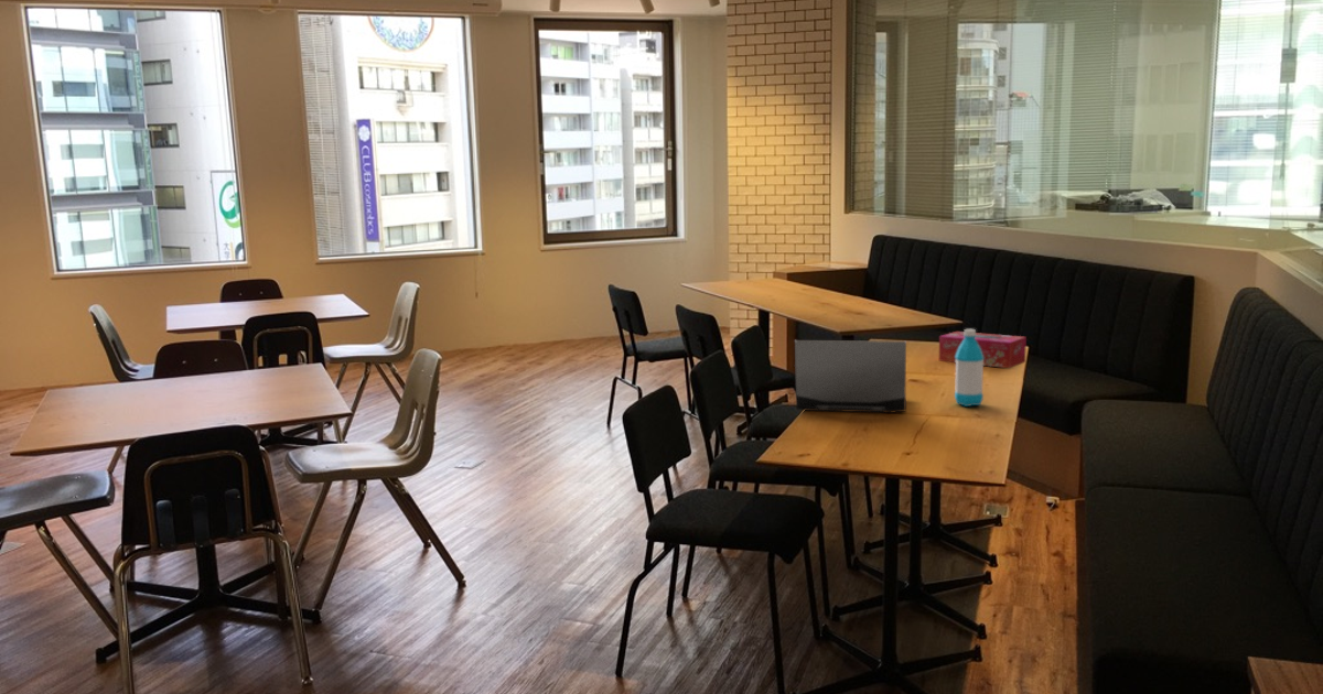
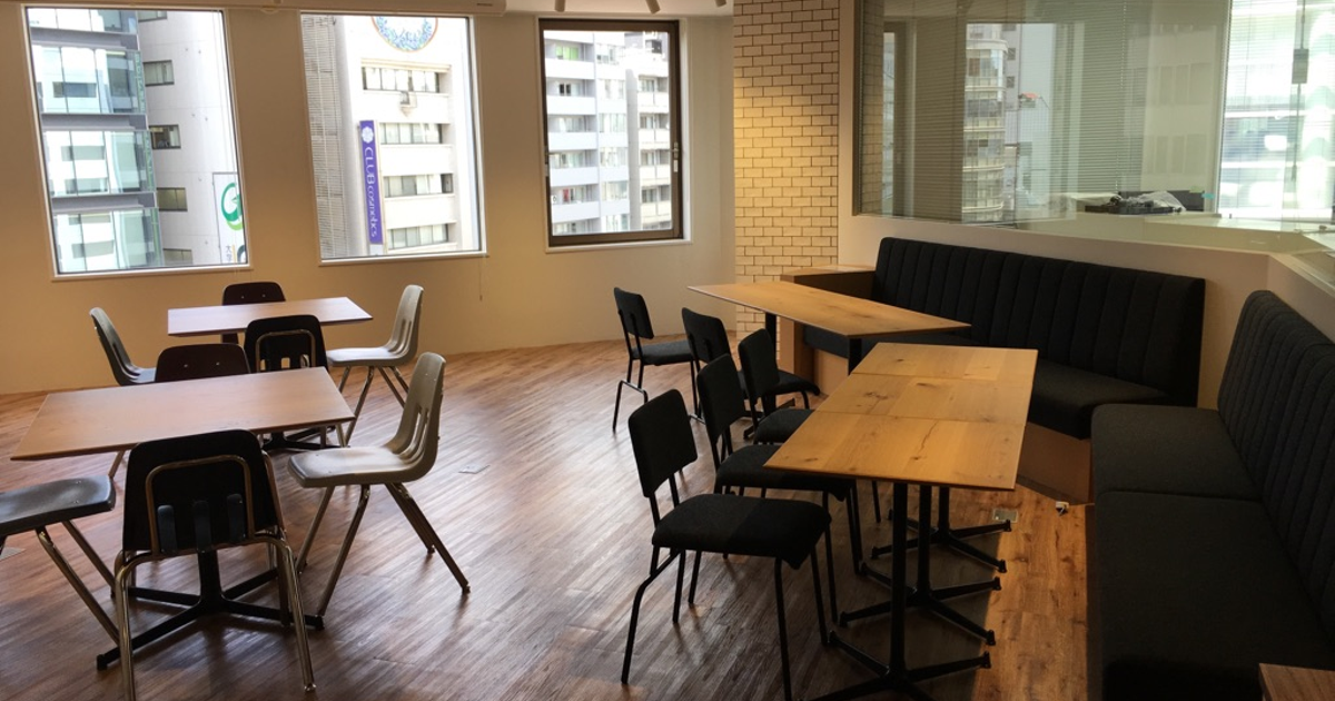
- water bottle (969, 367)
- tissue box (981, 348)
- laptop computer (851, 370)
